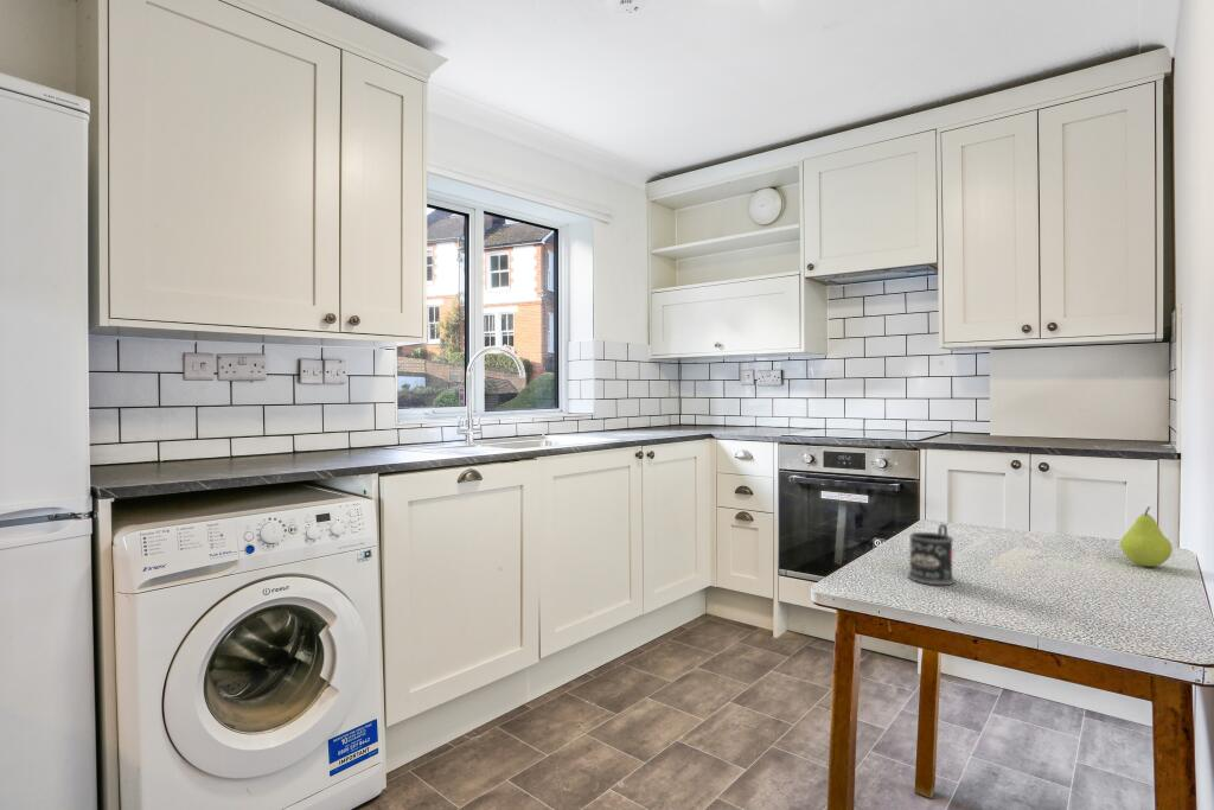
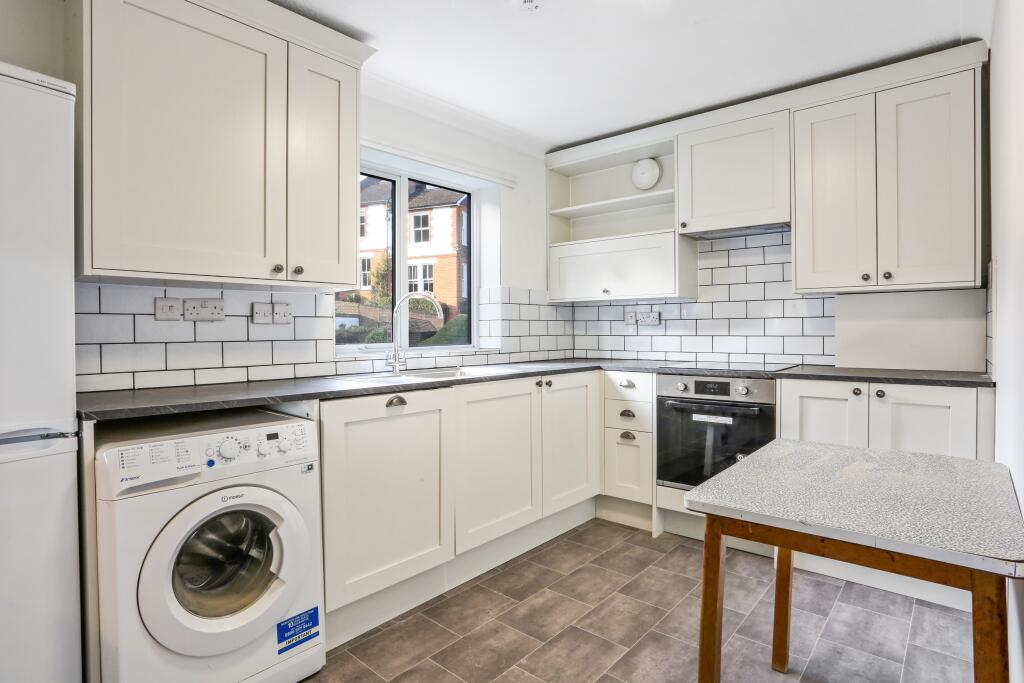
- fruit (1145, 536)
- mug (934, 551)
